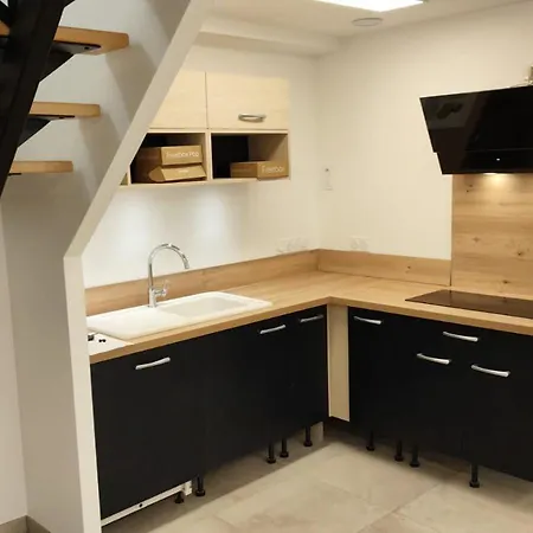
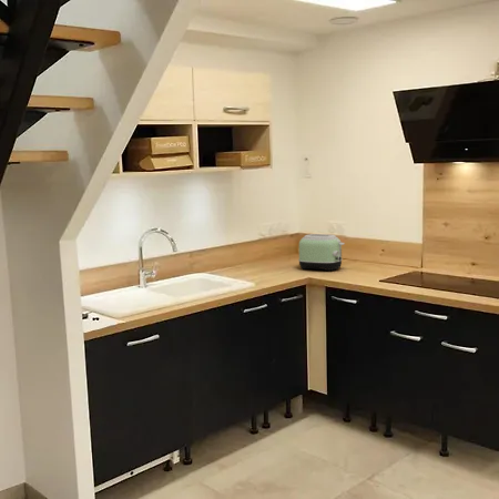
+ toaster (322, 252)
